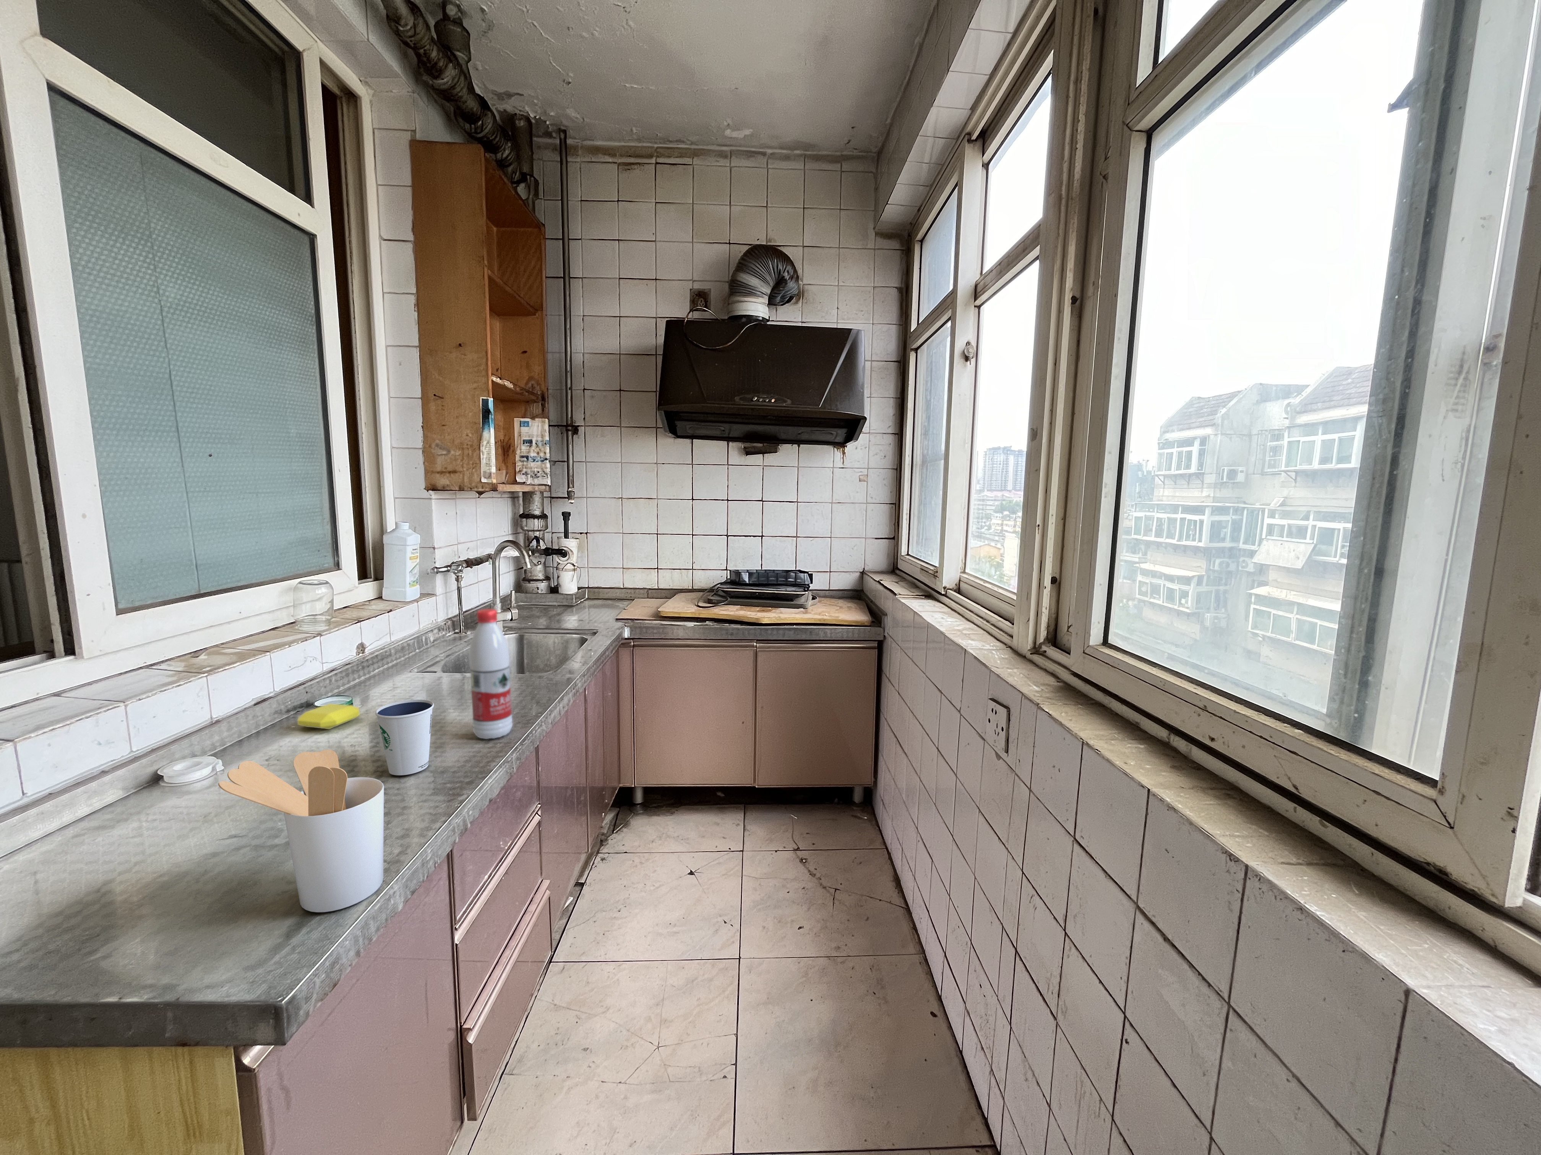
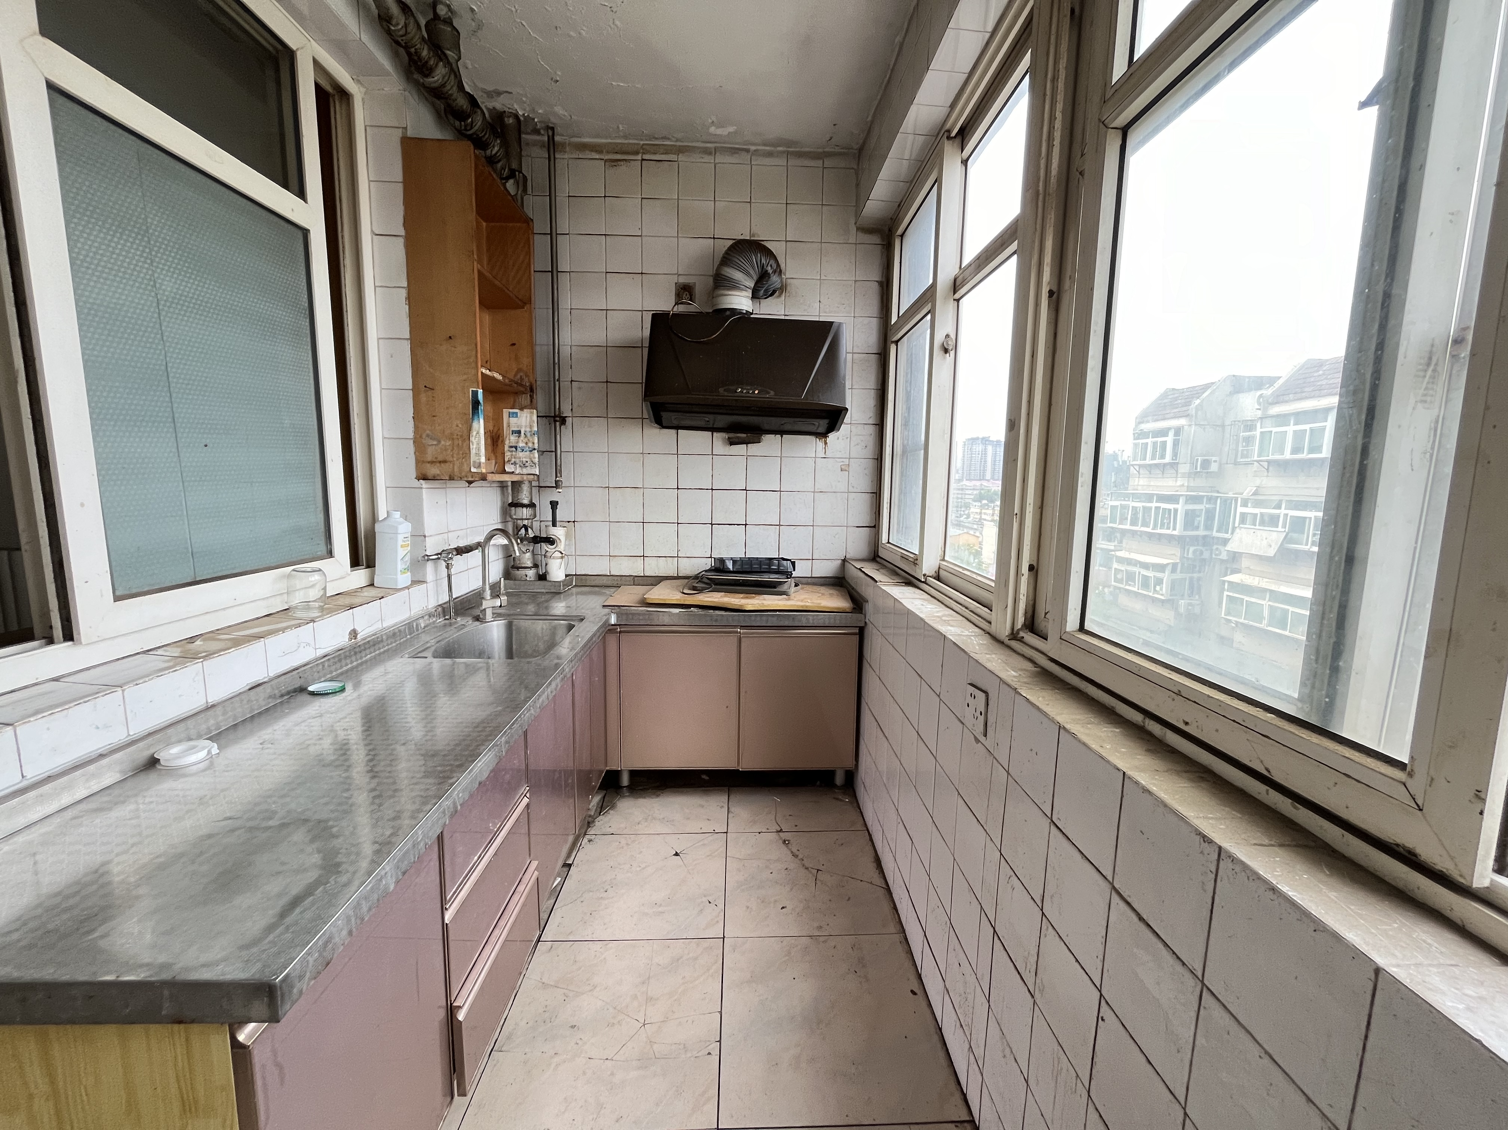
- water bottle (490, 672)
- utensil holder (309, 826)
- soap bar (329, 716)
- dixie cup (406, 739)
